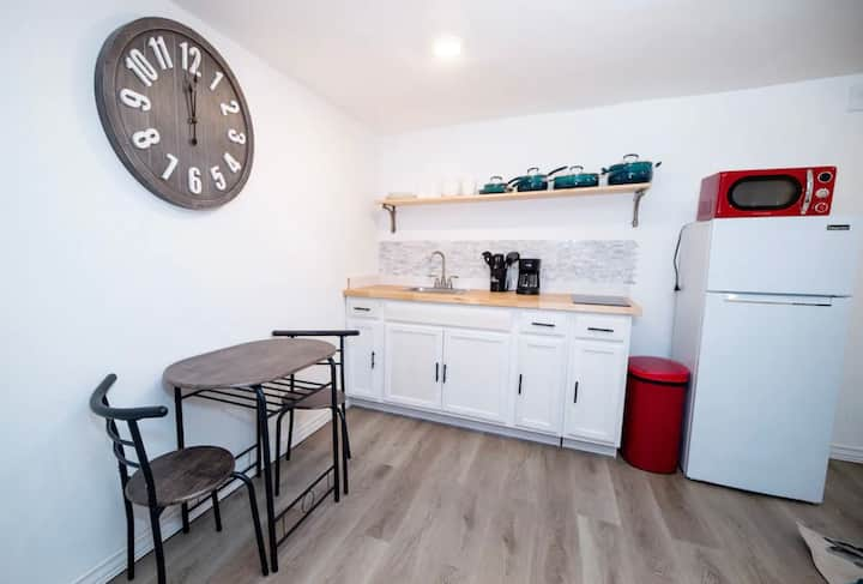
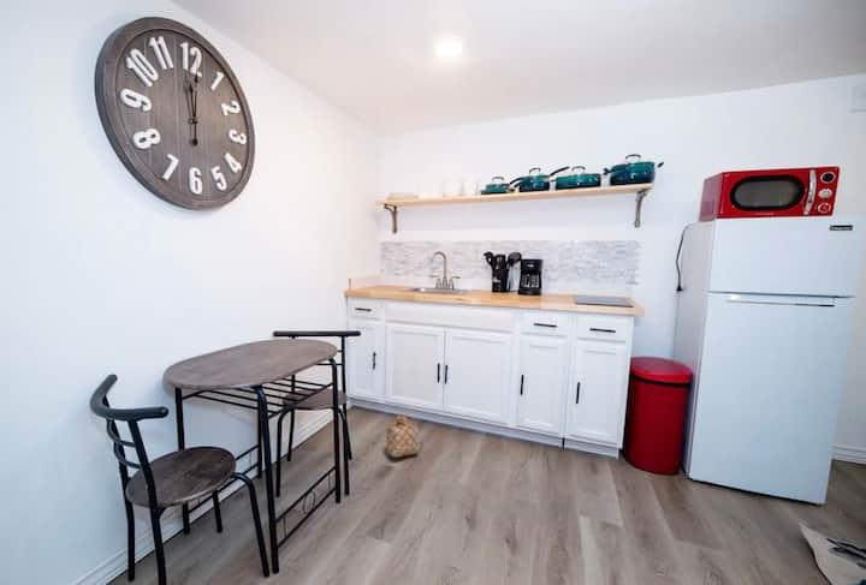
+ basket (402, 435)
